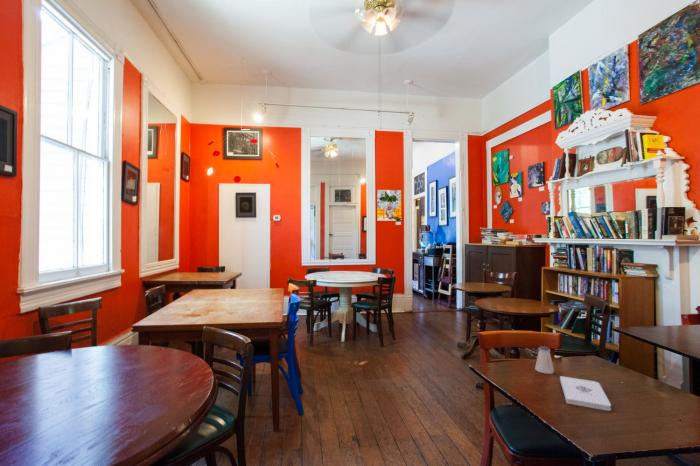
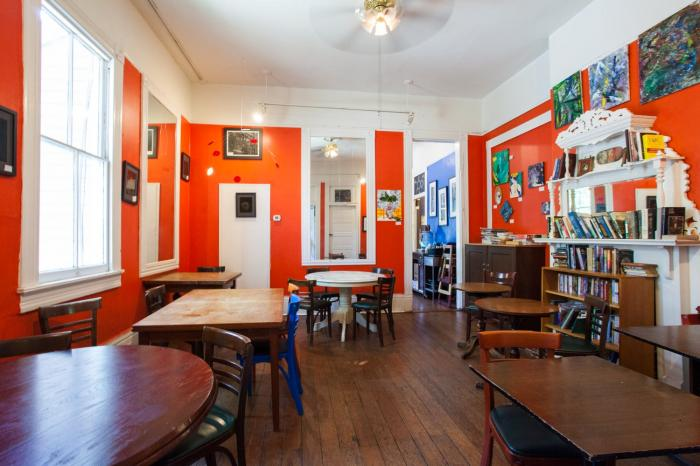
- saltshaker (544, 358)
- notepad (583, 392)
